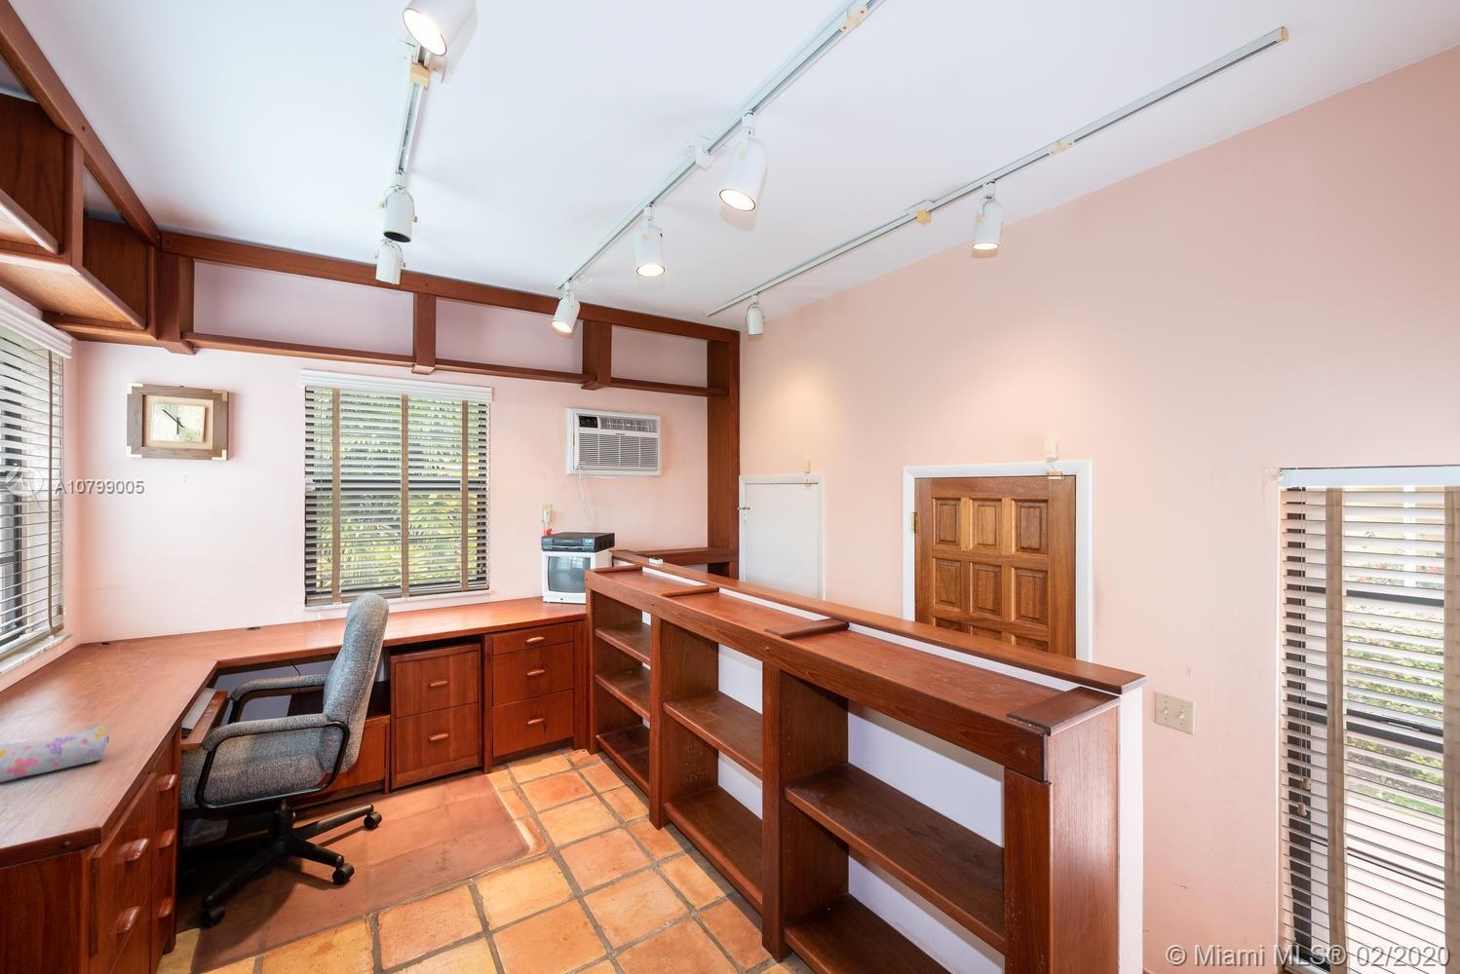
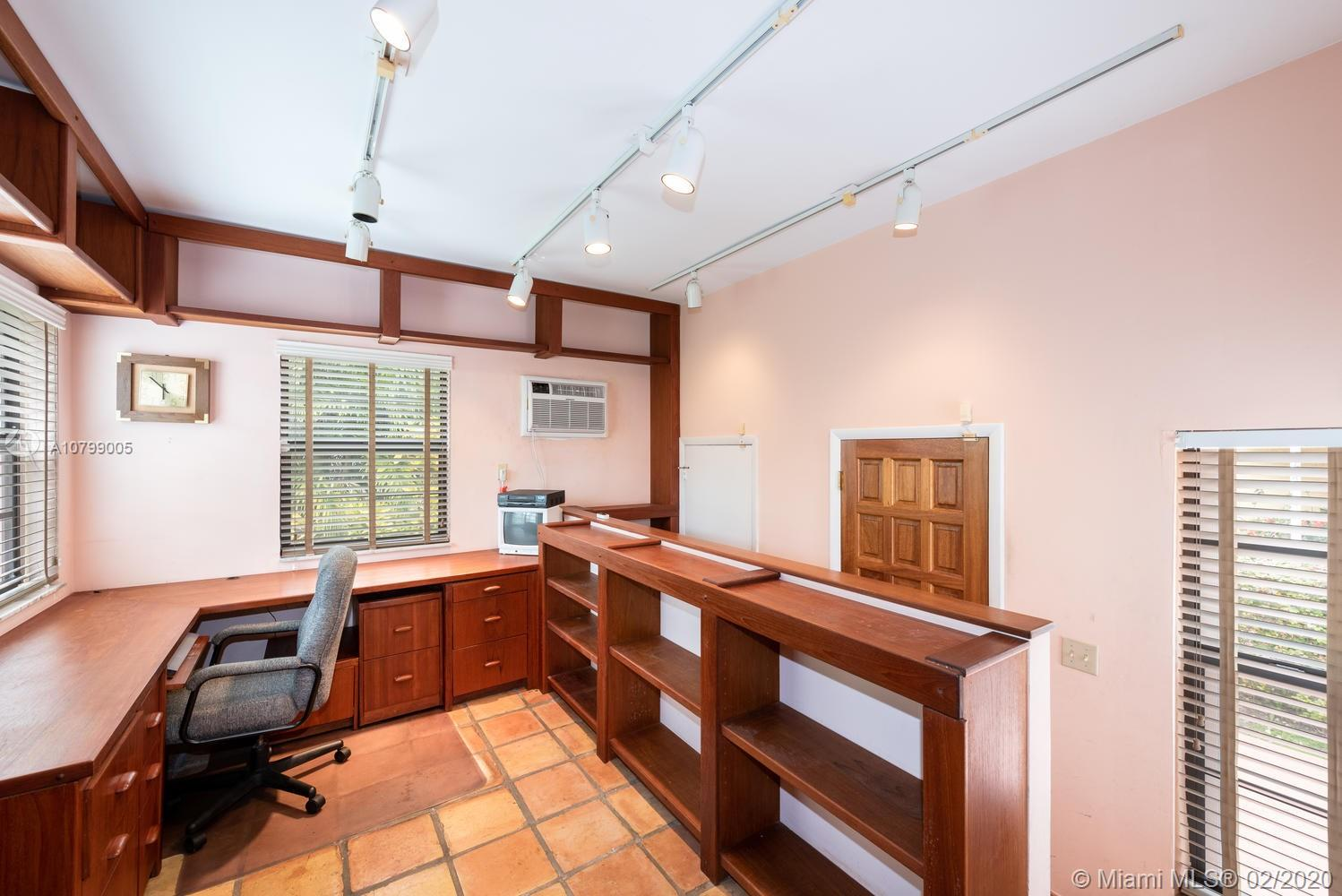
- pencil case (51, 752)
